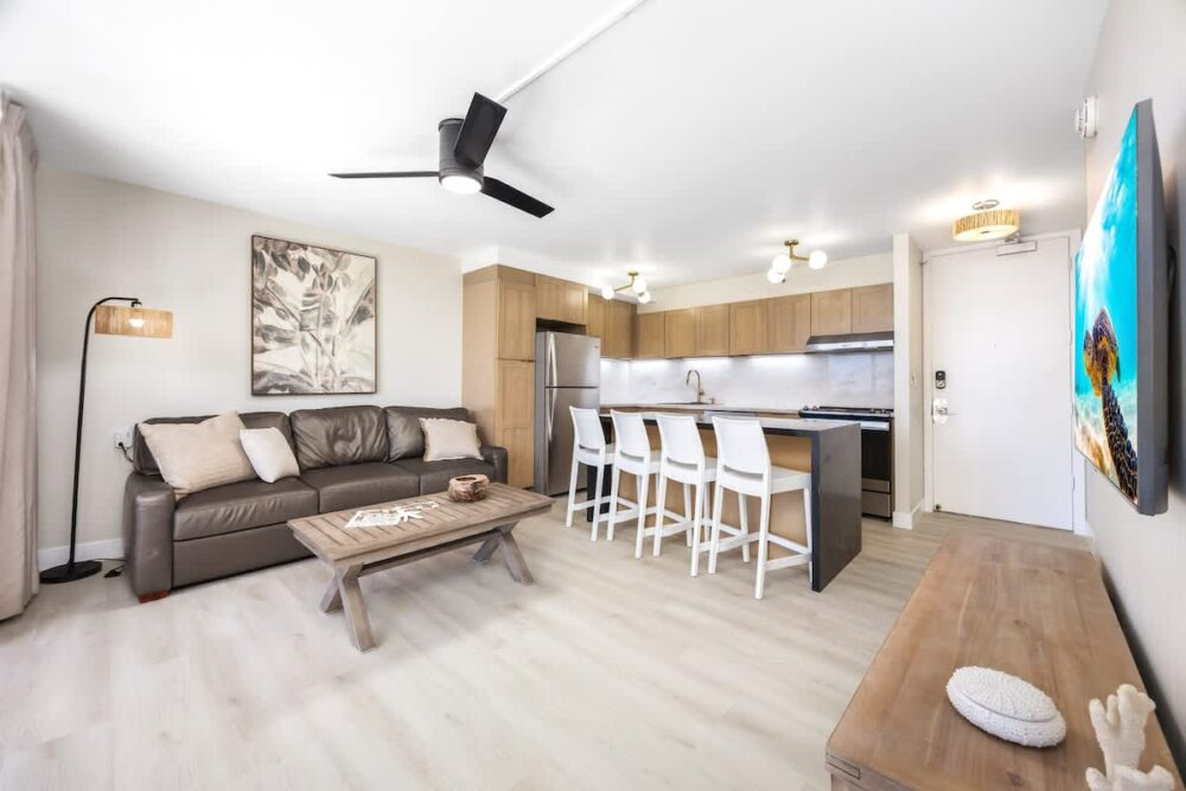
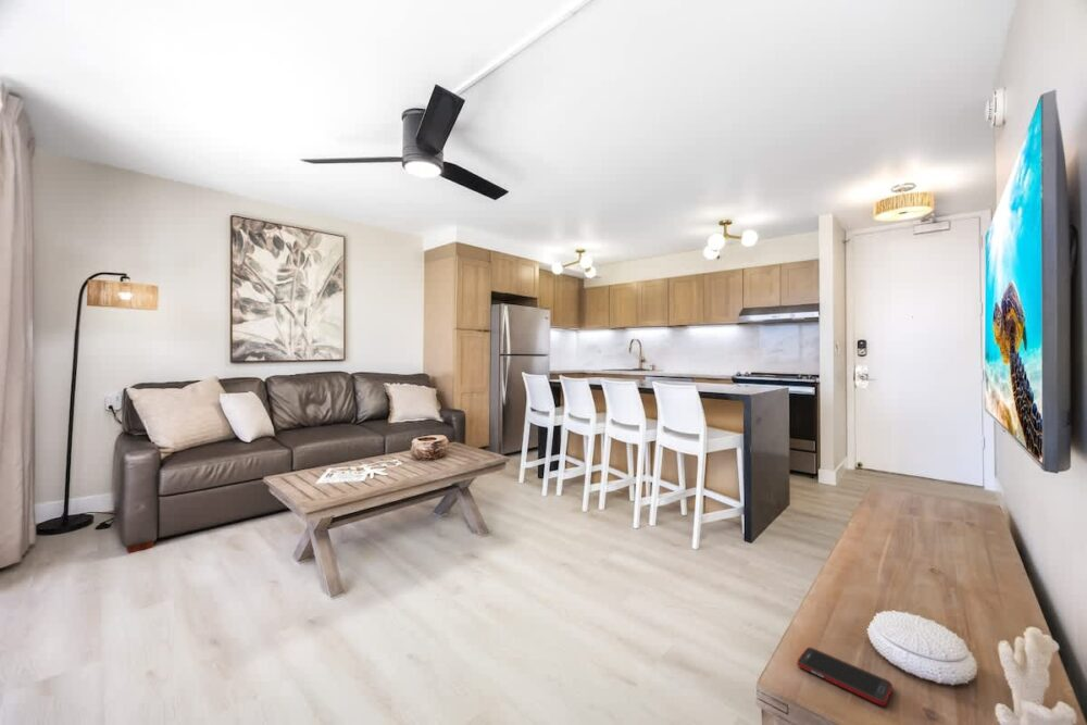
+ cell phone (842, 674)
